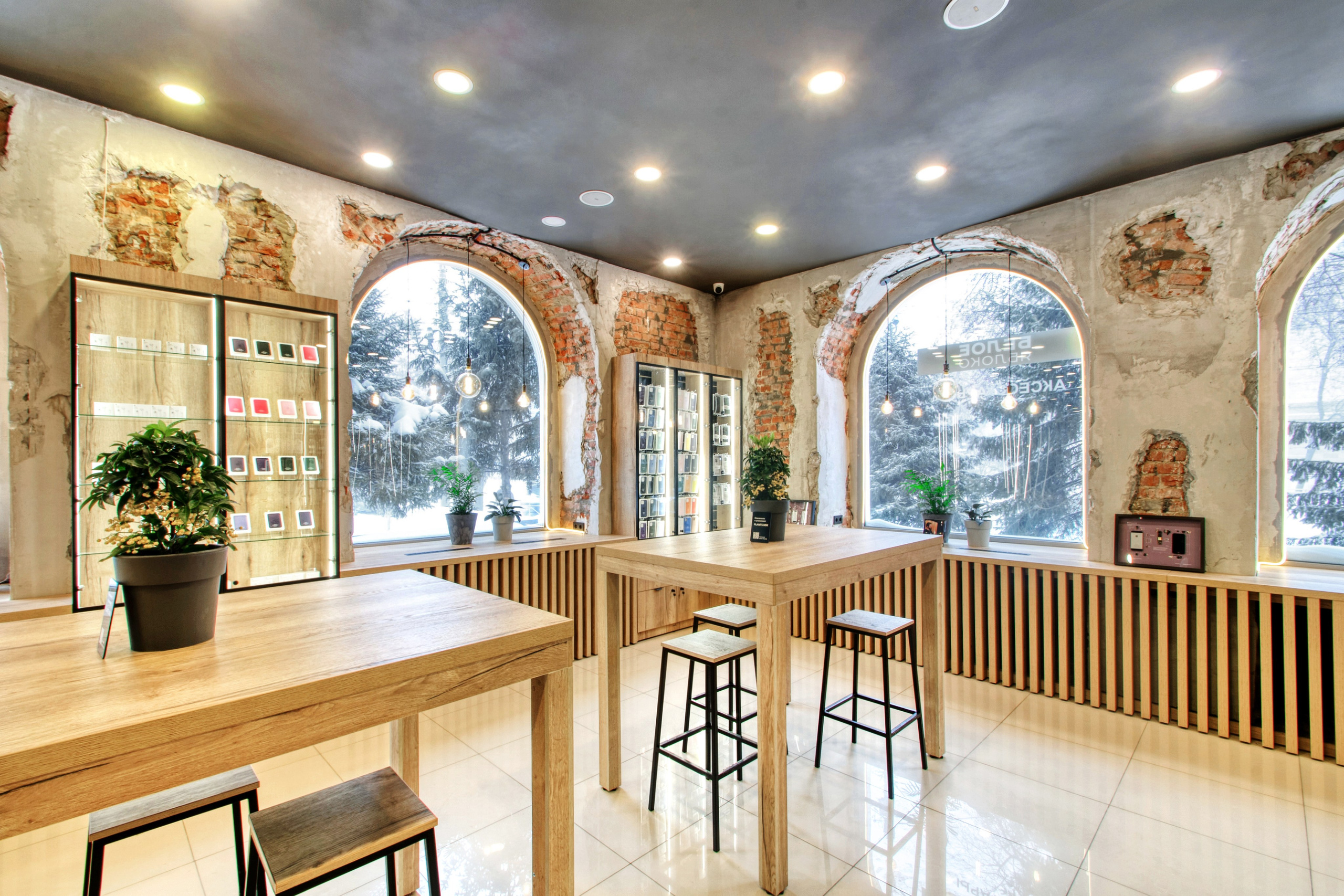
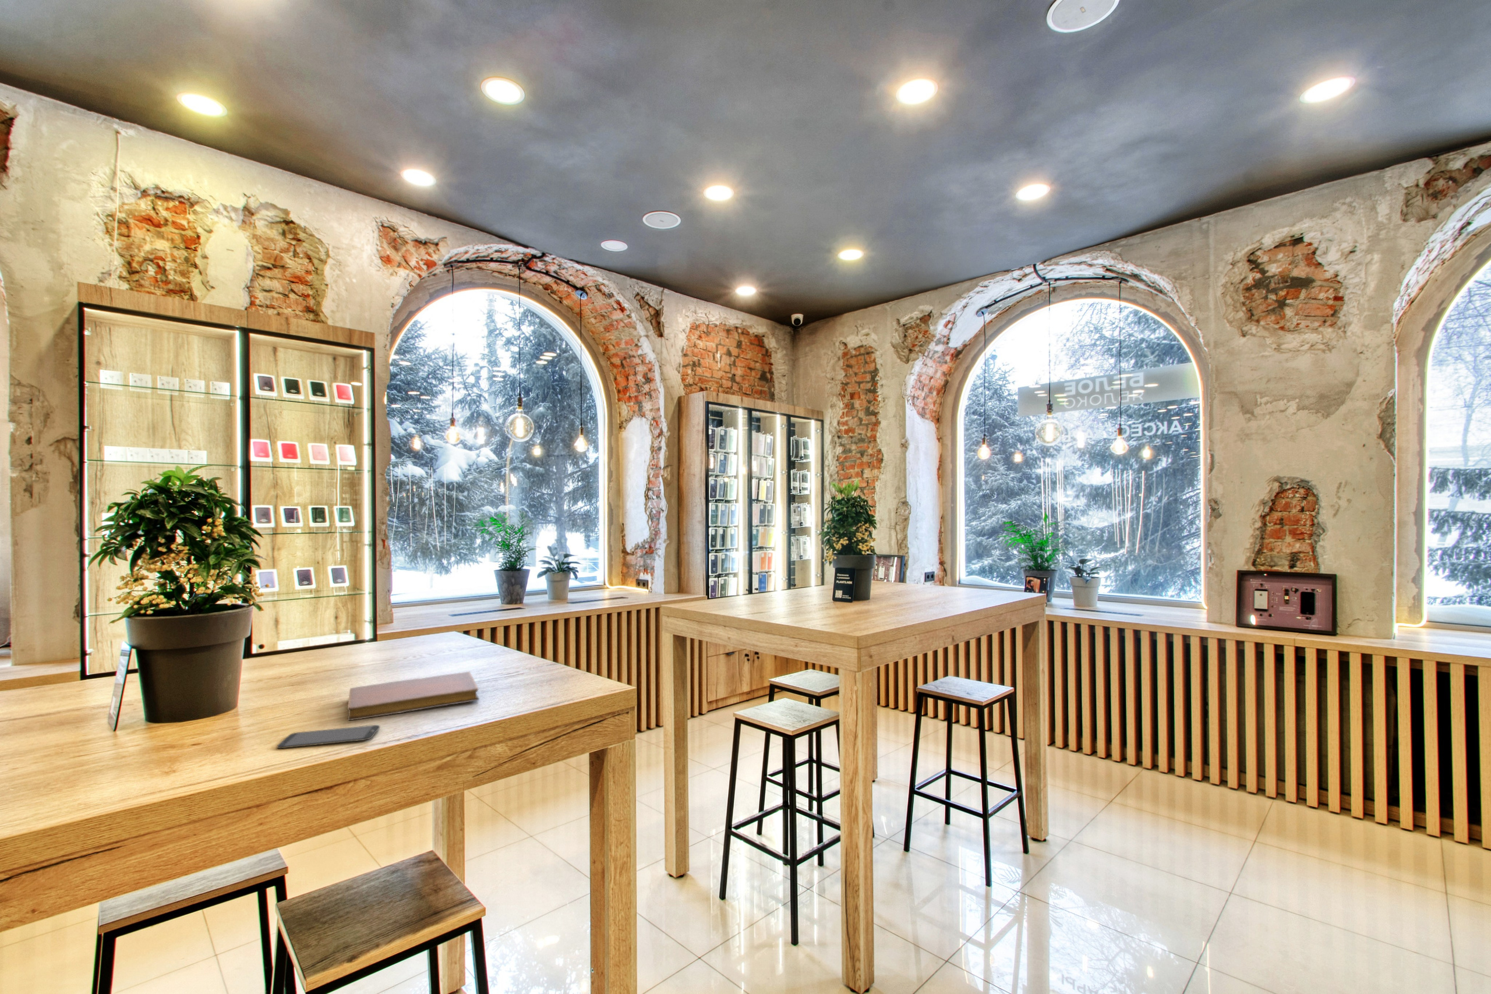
+ smartphone (331, 736)
+ notebook (414, 693)
